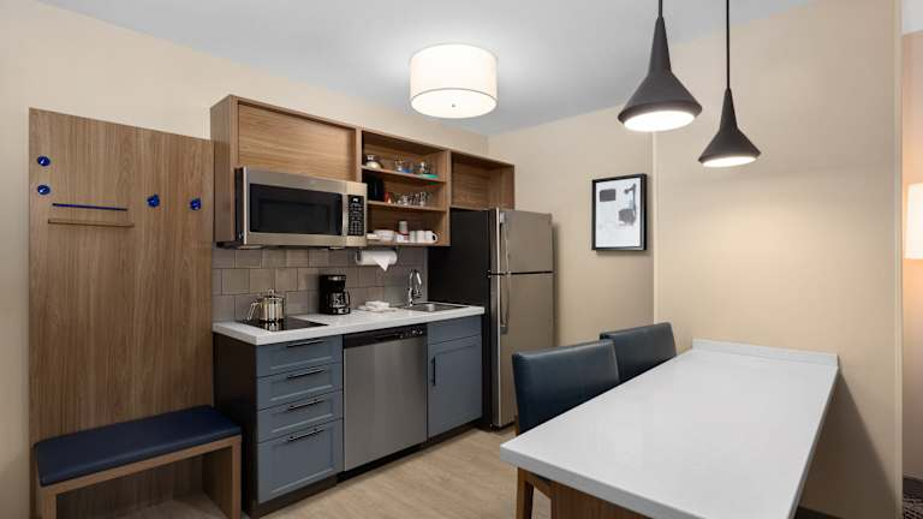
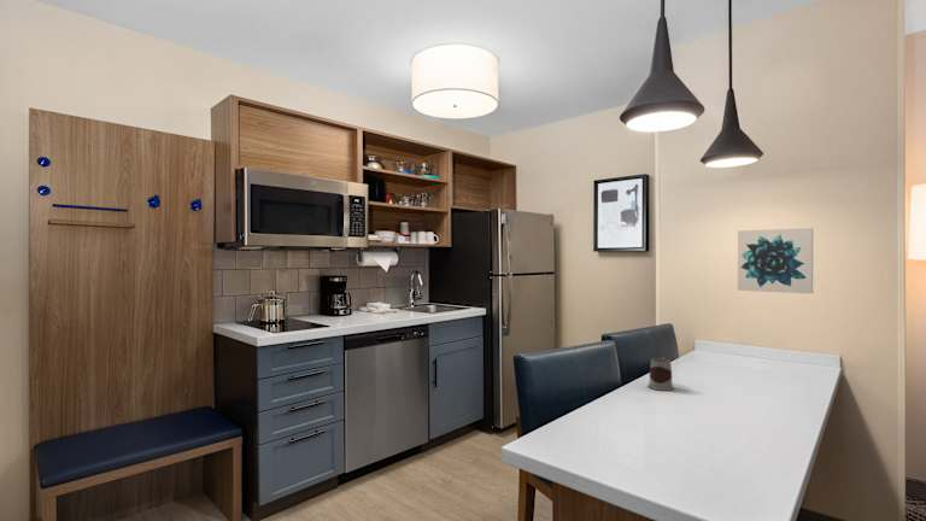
+ wall art (773, 260)
+ mug (661, 373)
